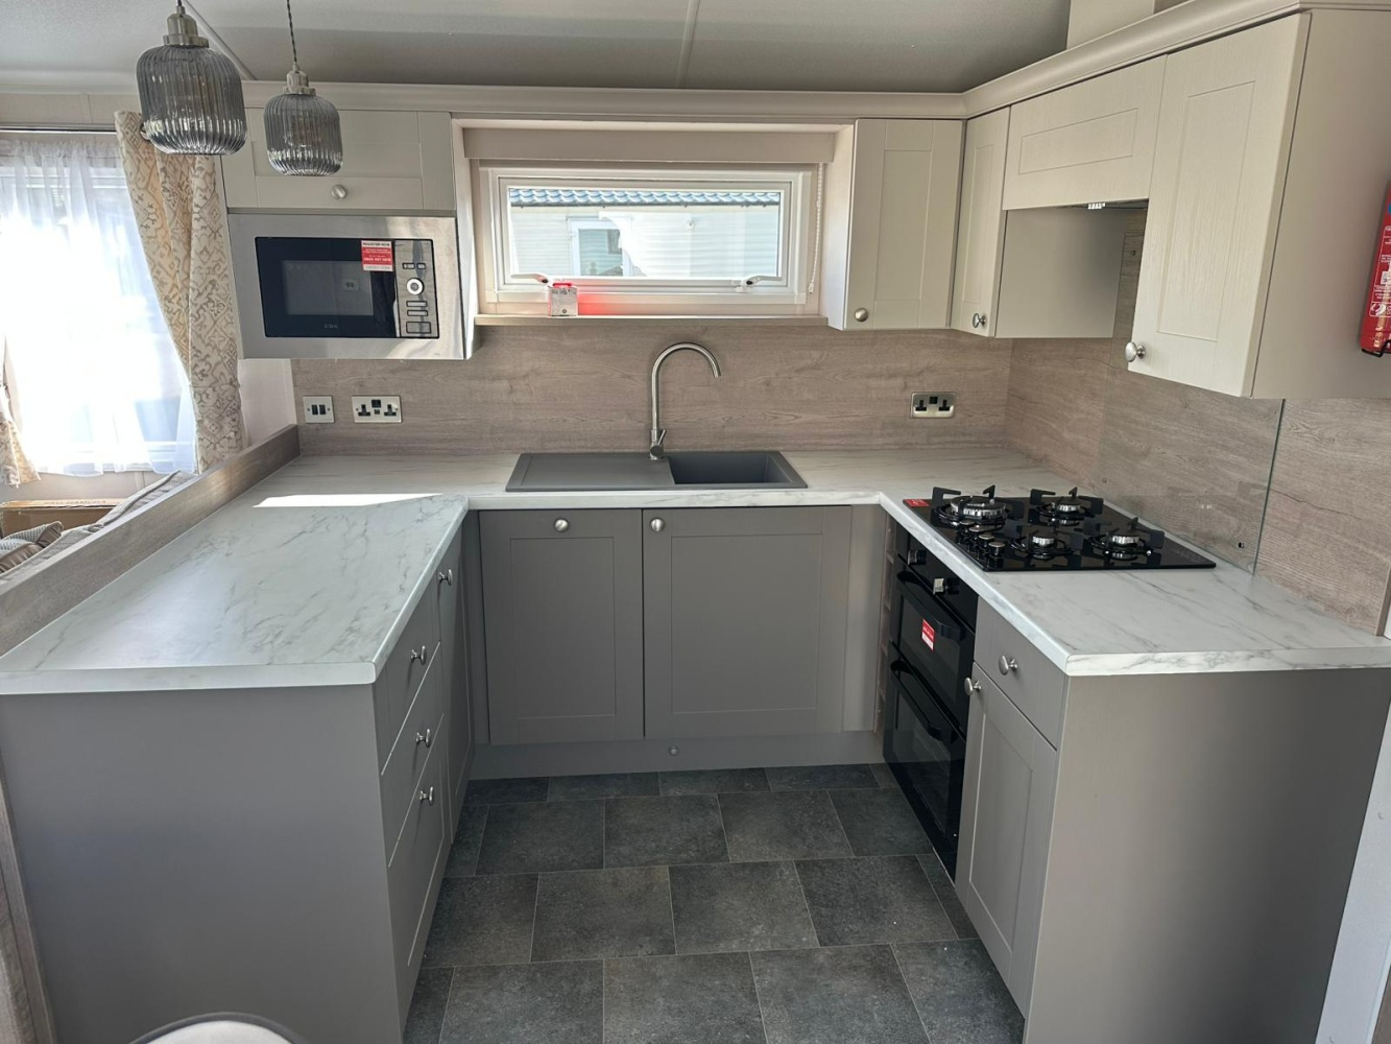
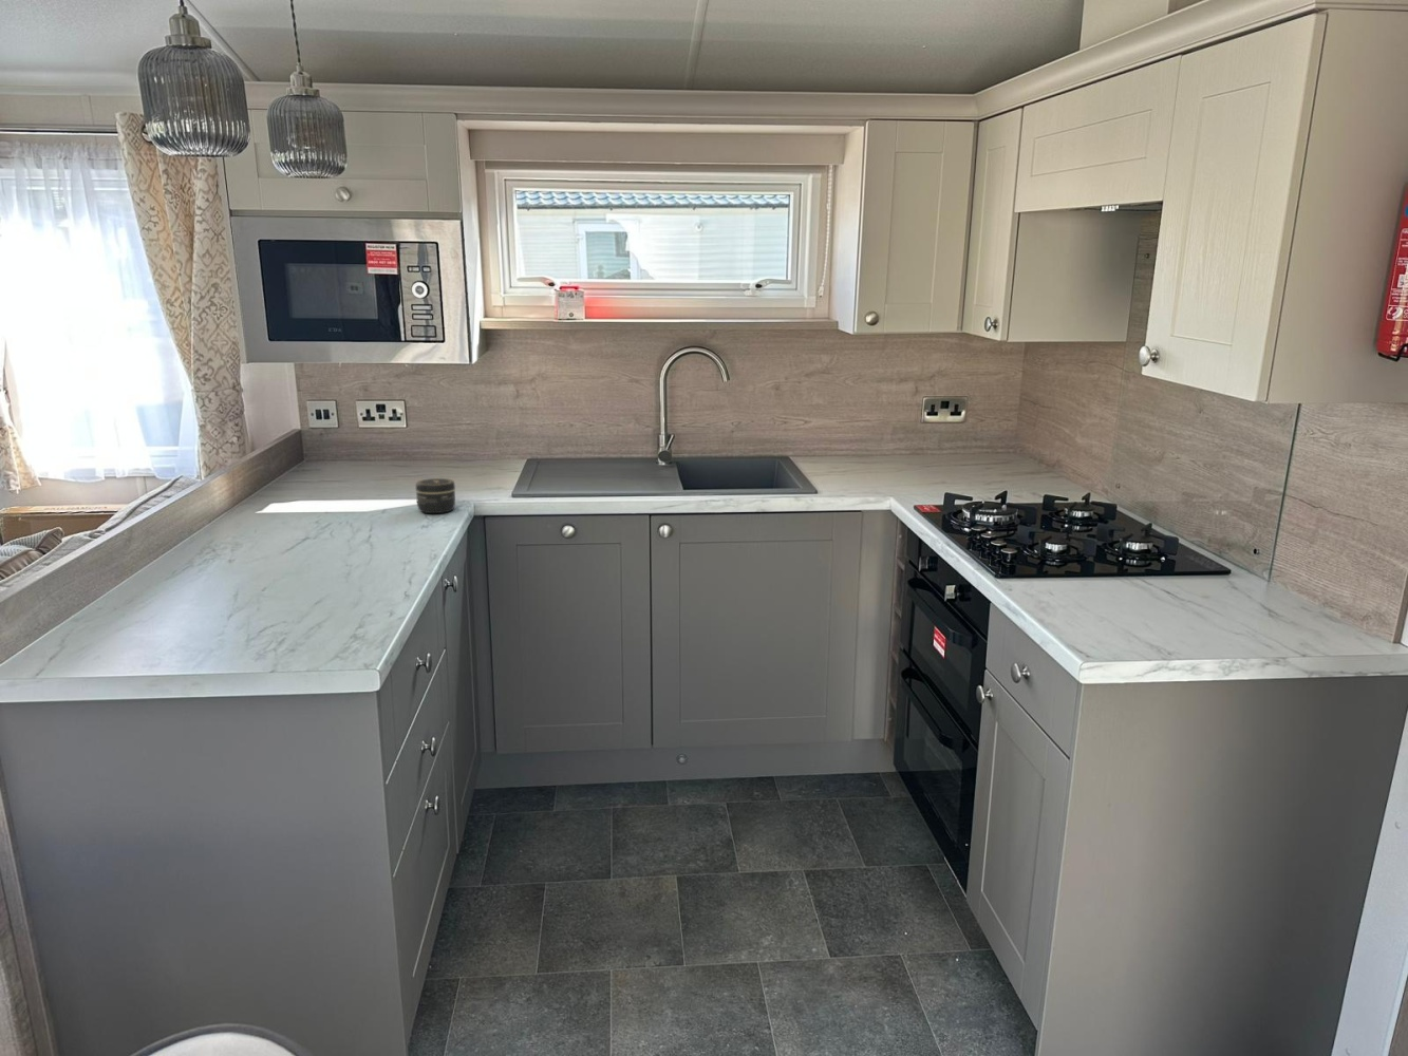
+ jar (435, 495)
